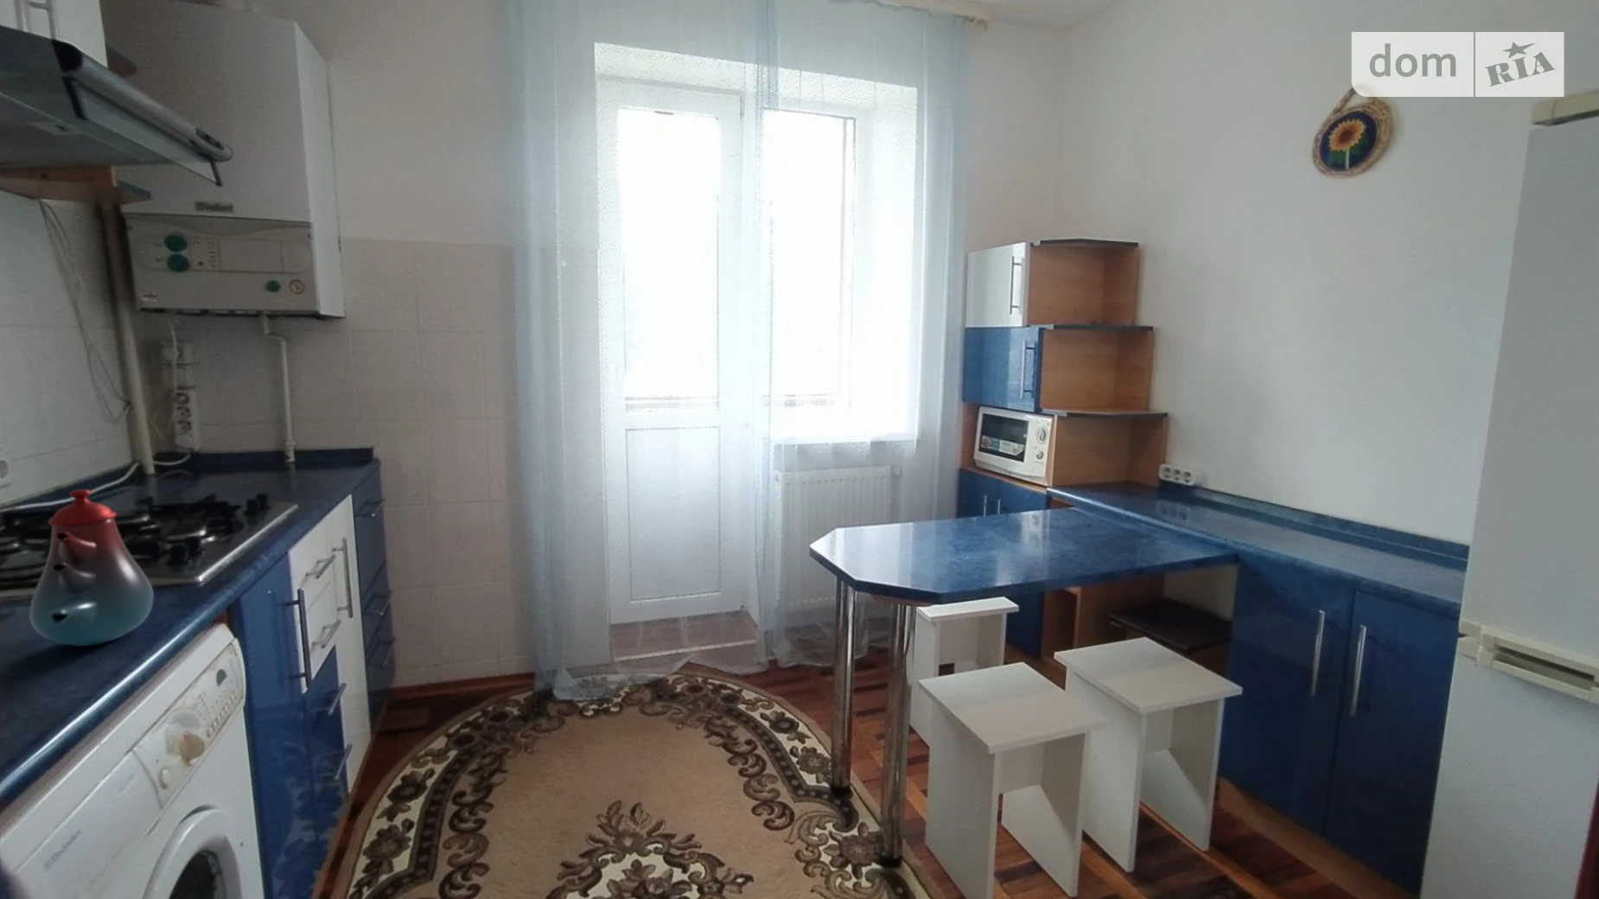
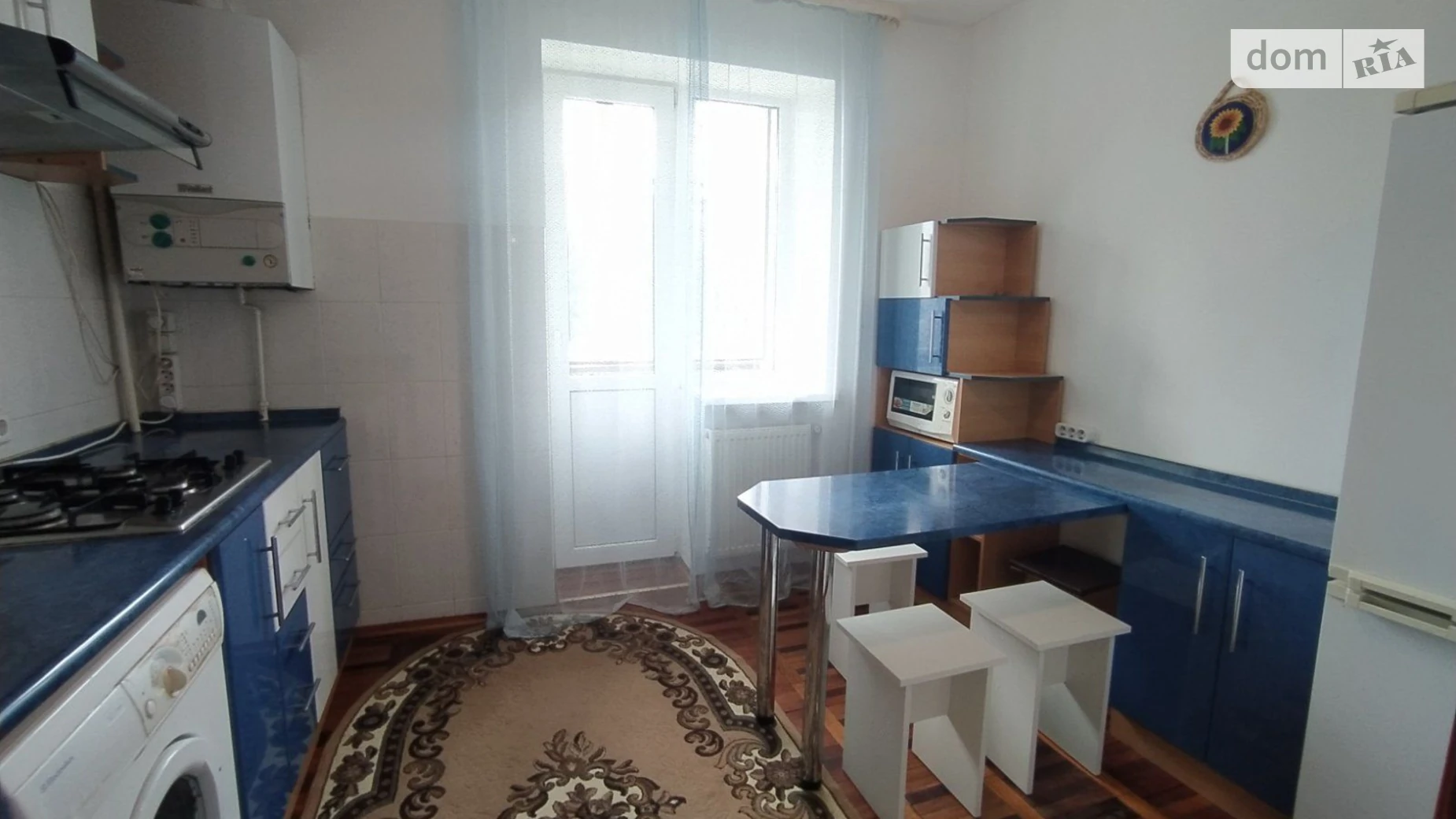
- teakettle (91, 563)
